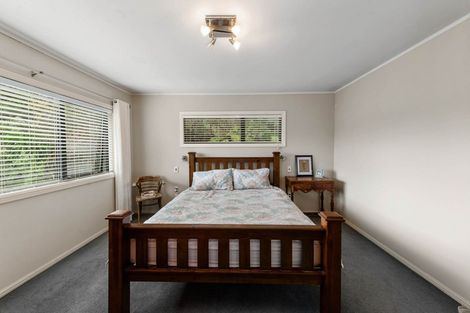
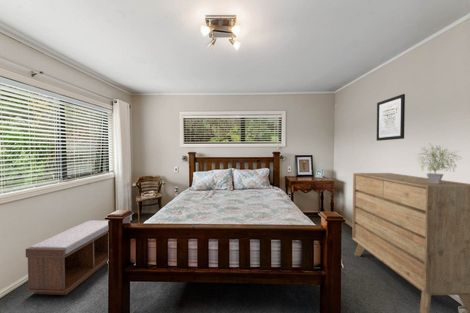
+ wall art (389, 119)
+ potted plant (437, 162)
+ dresser (403, 228)
+ bench (79, 252)
